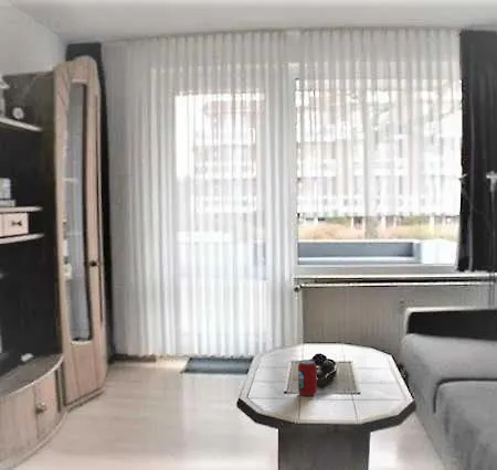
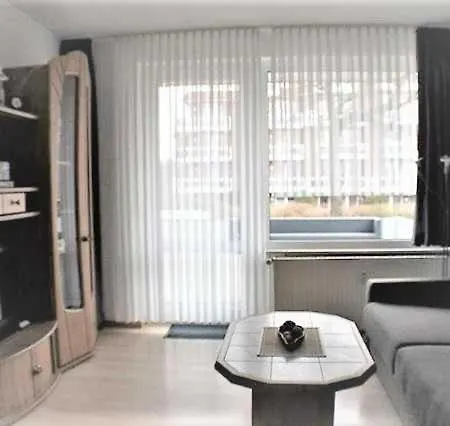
- beverage can (307, 377)
